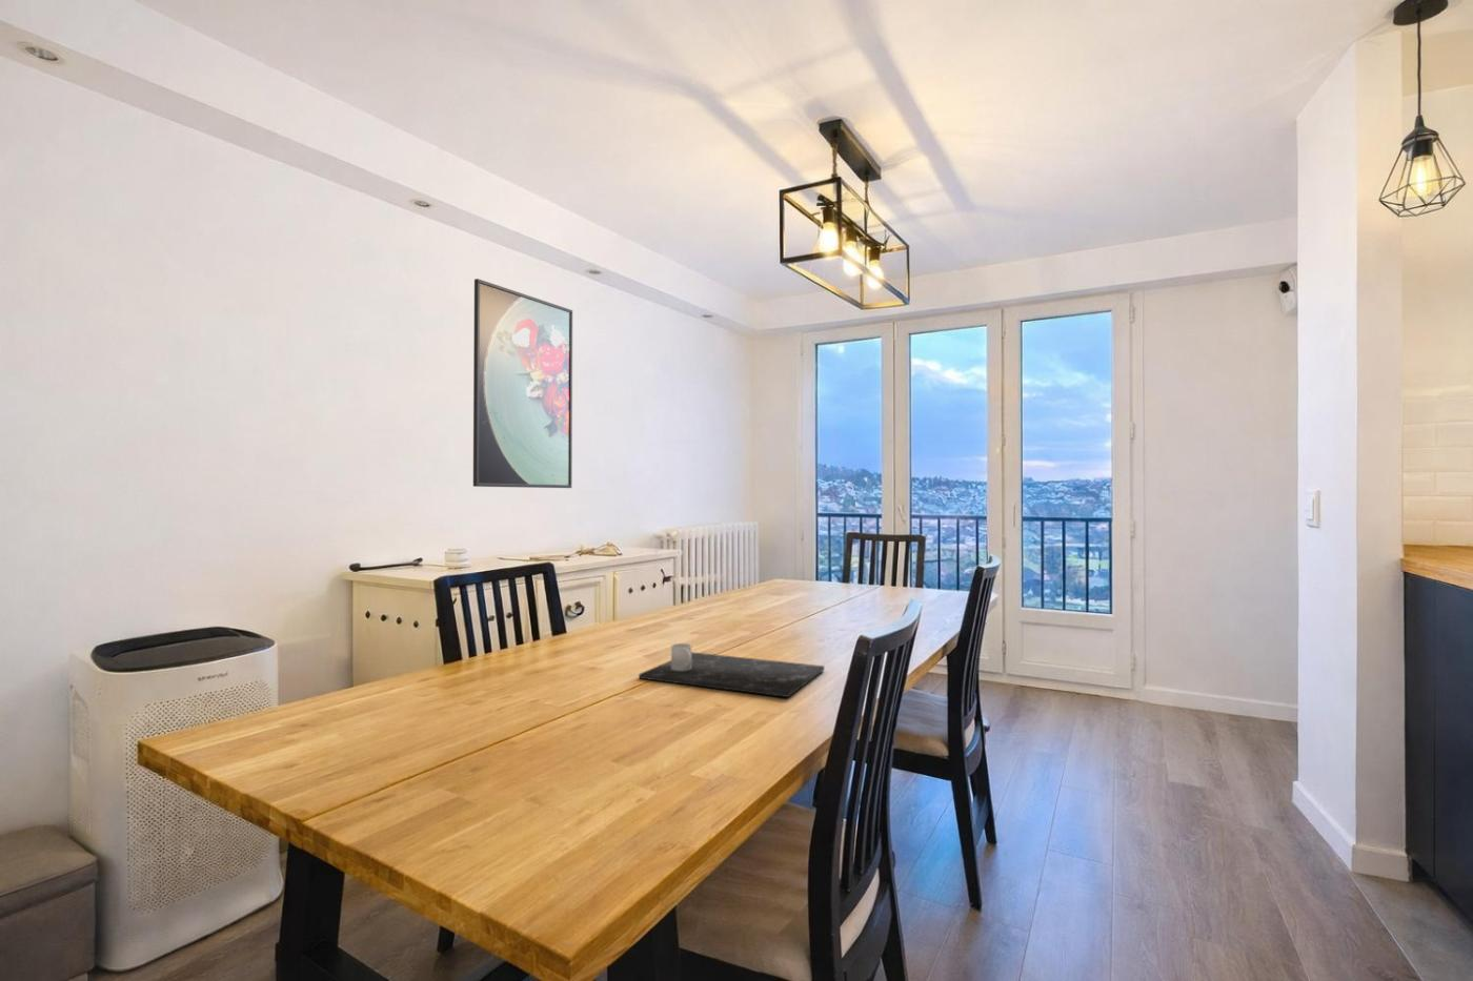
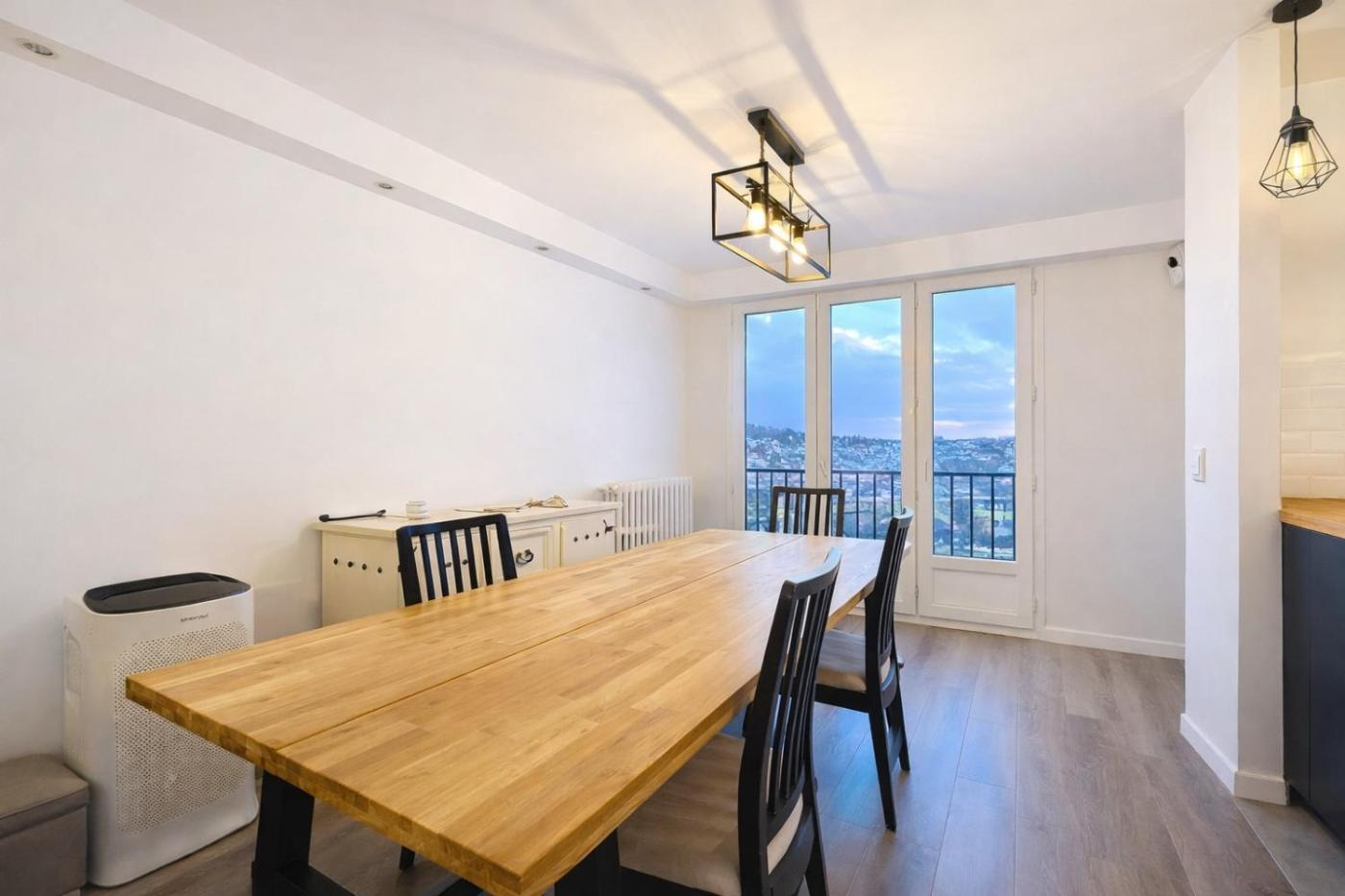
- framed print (526, 391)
- place mat (734, 660)
